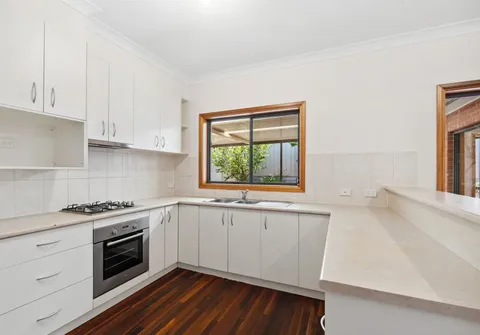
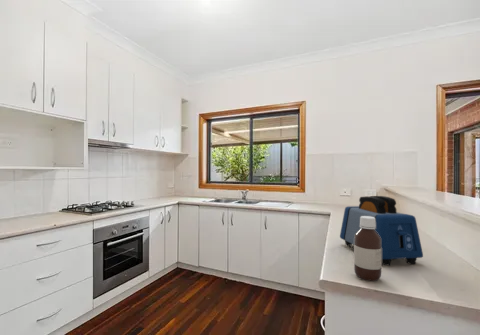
+ toaster (376, 224)
+ bottle (367, 247)
